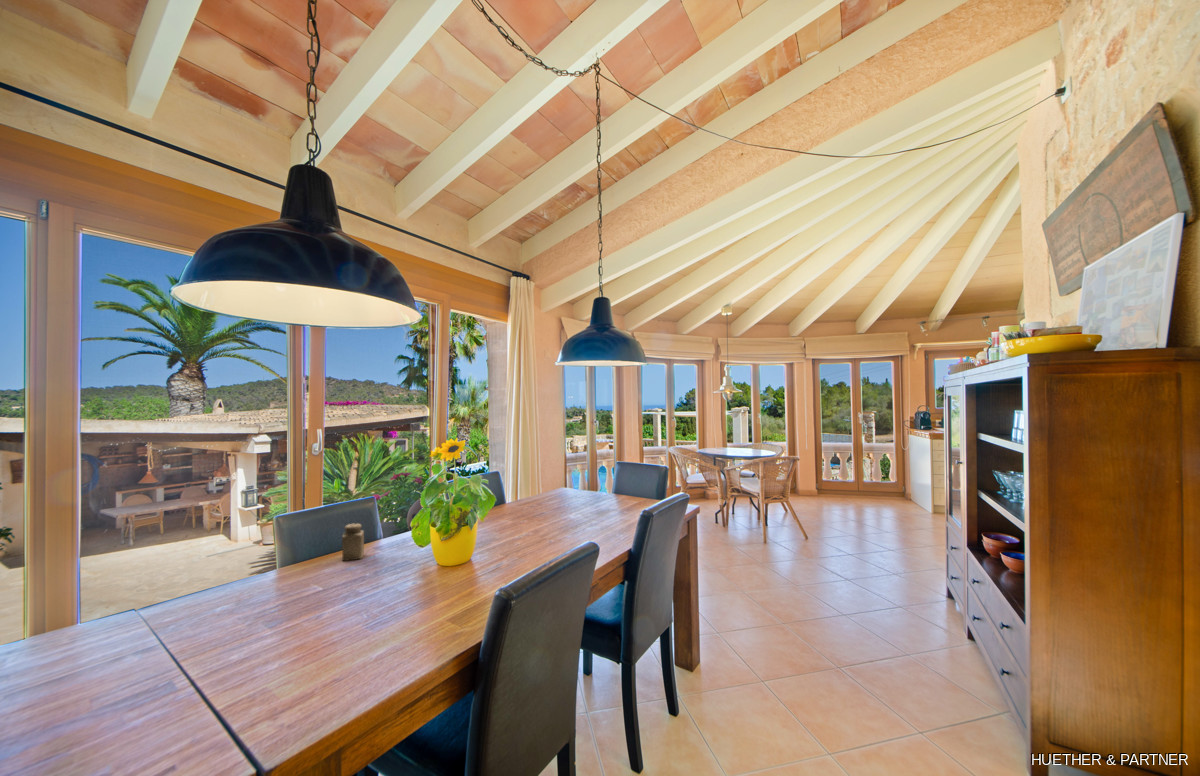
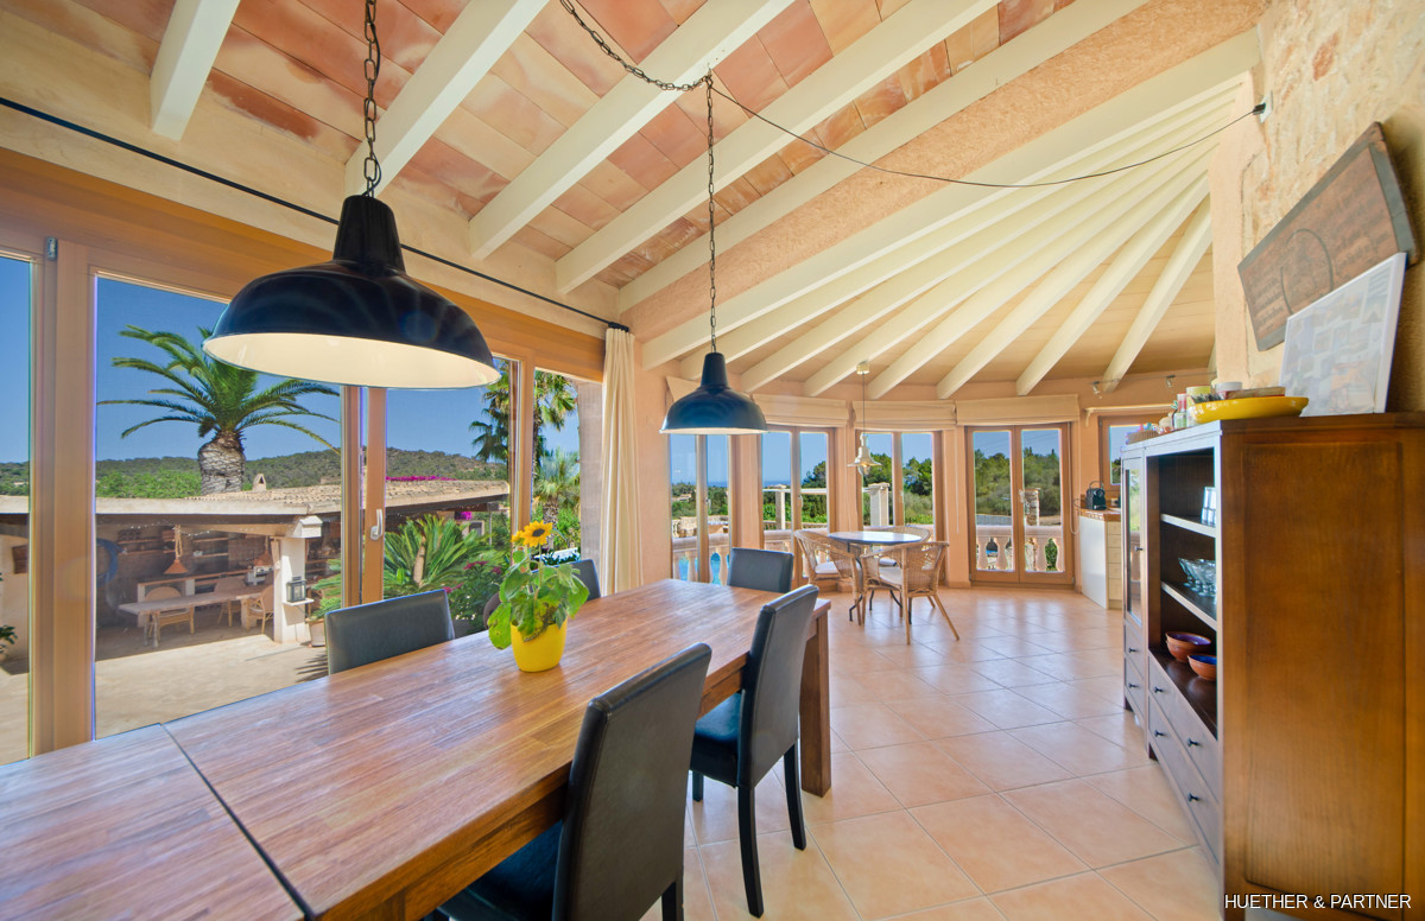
- salt shaker (353, 540)
